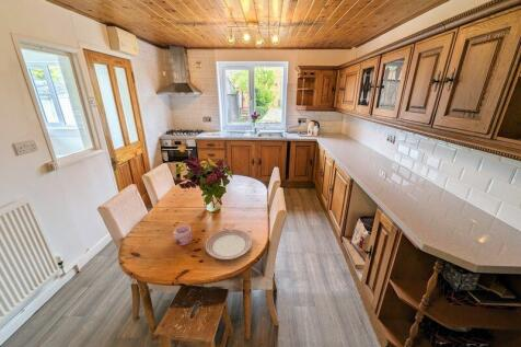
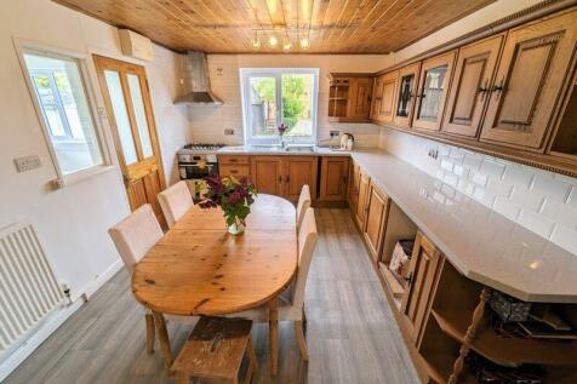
- mug (181, 234)
- dinner plate (229, 244)
